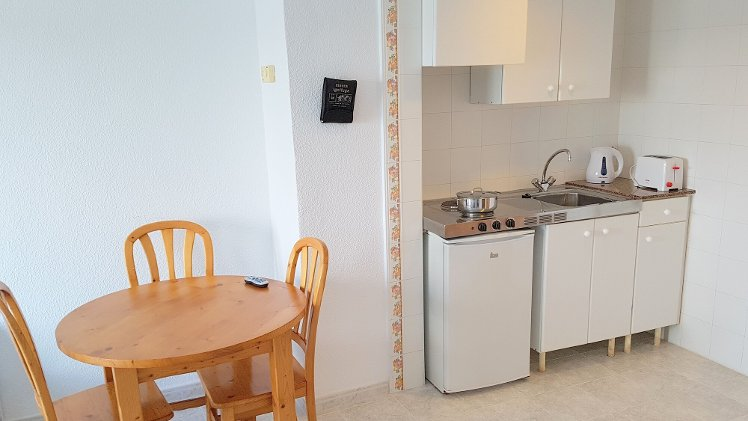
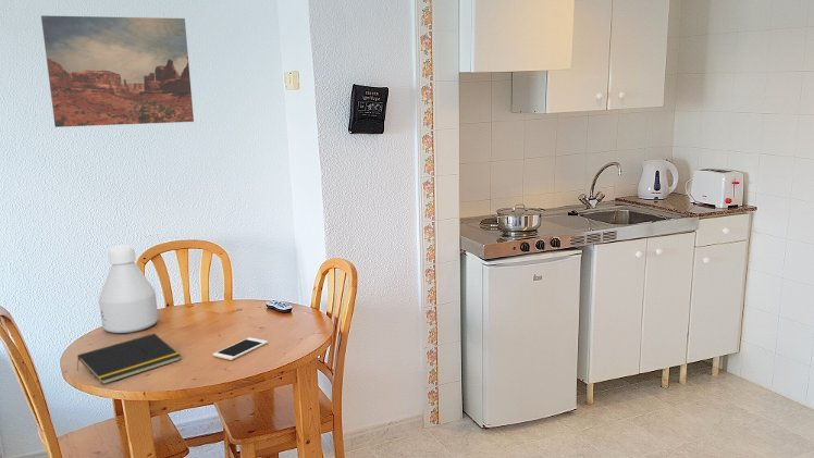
+ bottle (126, 286)
+ wall art (121, 71)
+ notepad (130, 357)
+ cell phone (240, 348)
